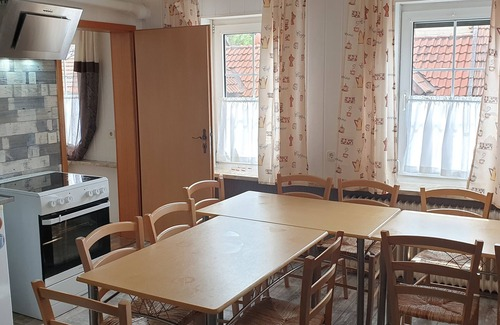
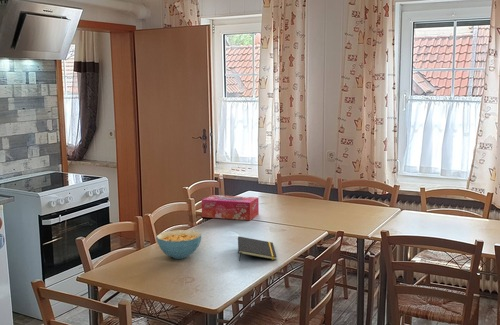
+ notepad (256, 247)
+ tissue box (230, 207)
+ cereal bowl (179, 246)
